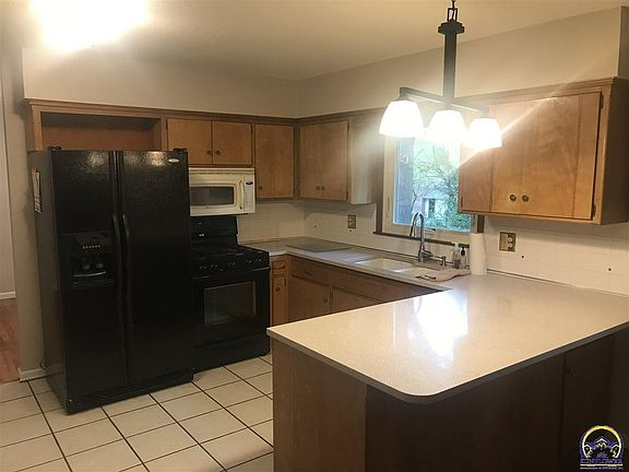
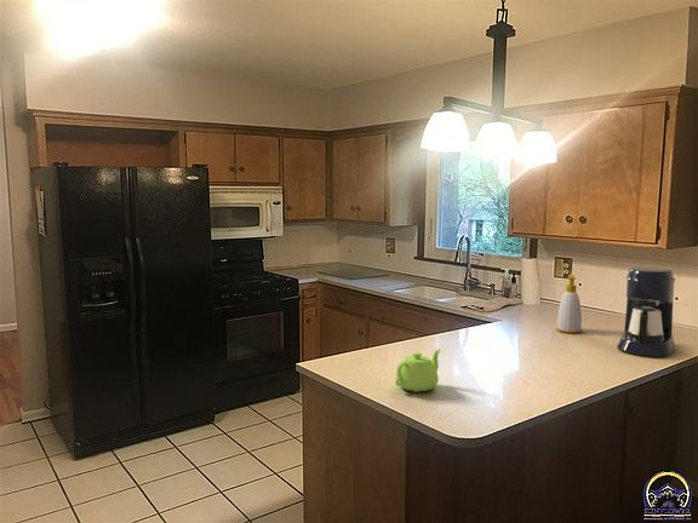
+ teapot (418, 369)
+ coffee maker (648, 309)
+ soap bottle (570, 303)
